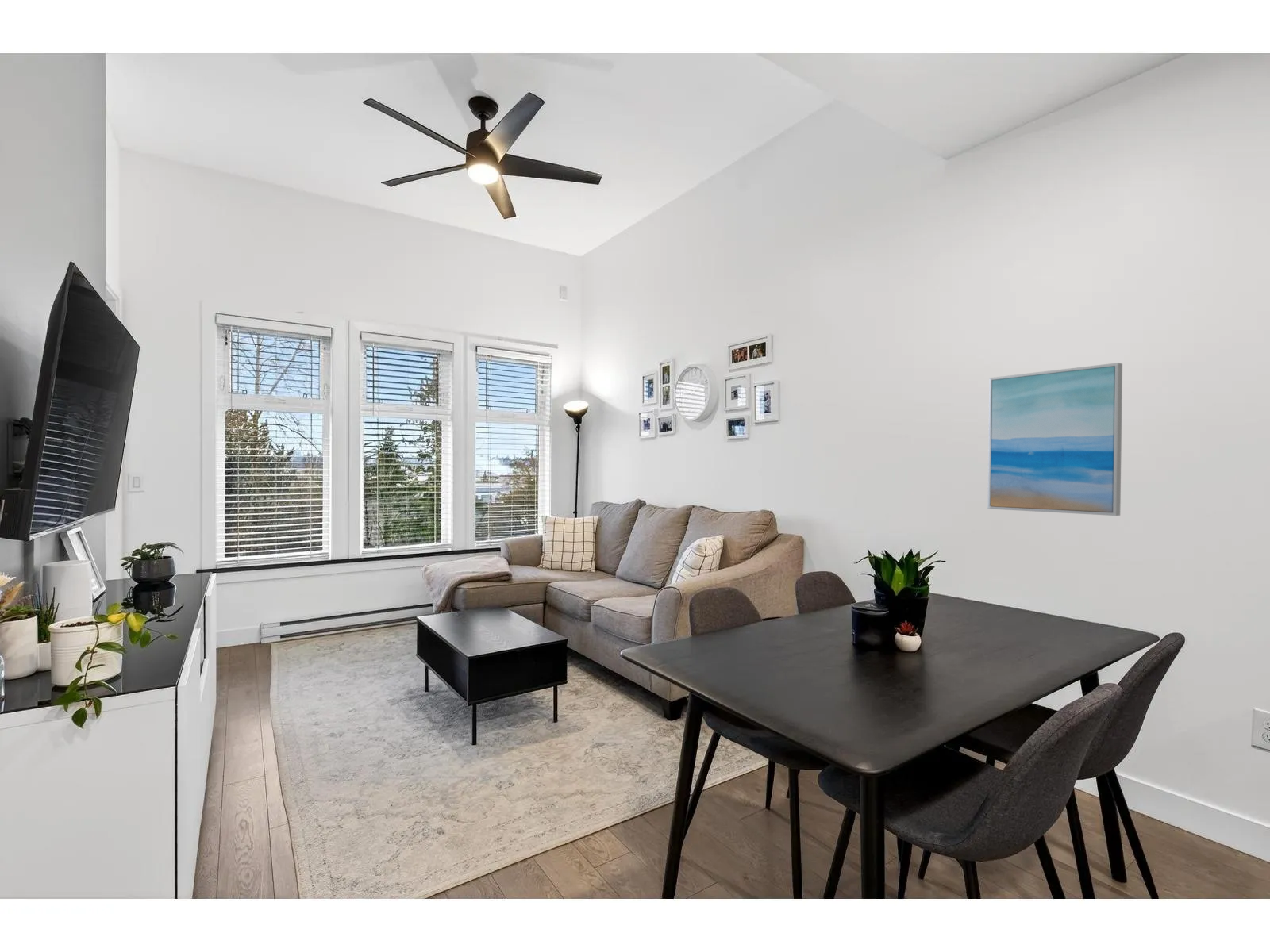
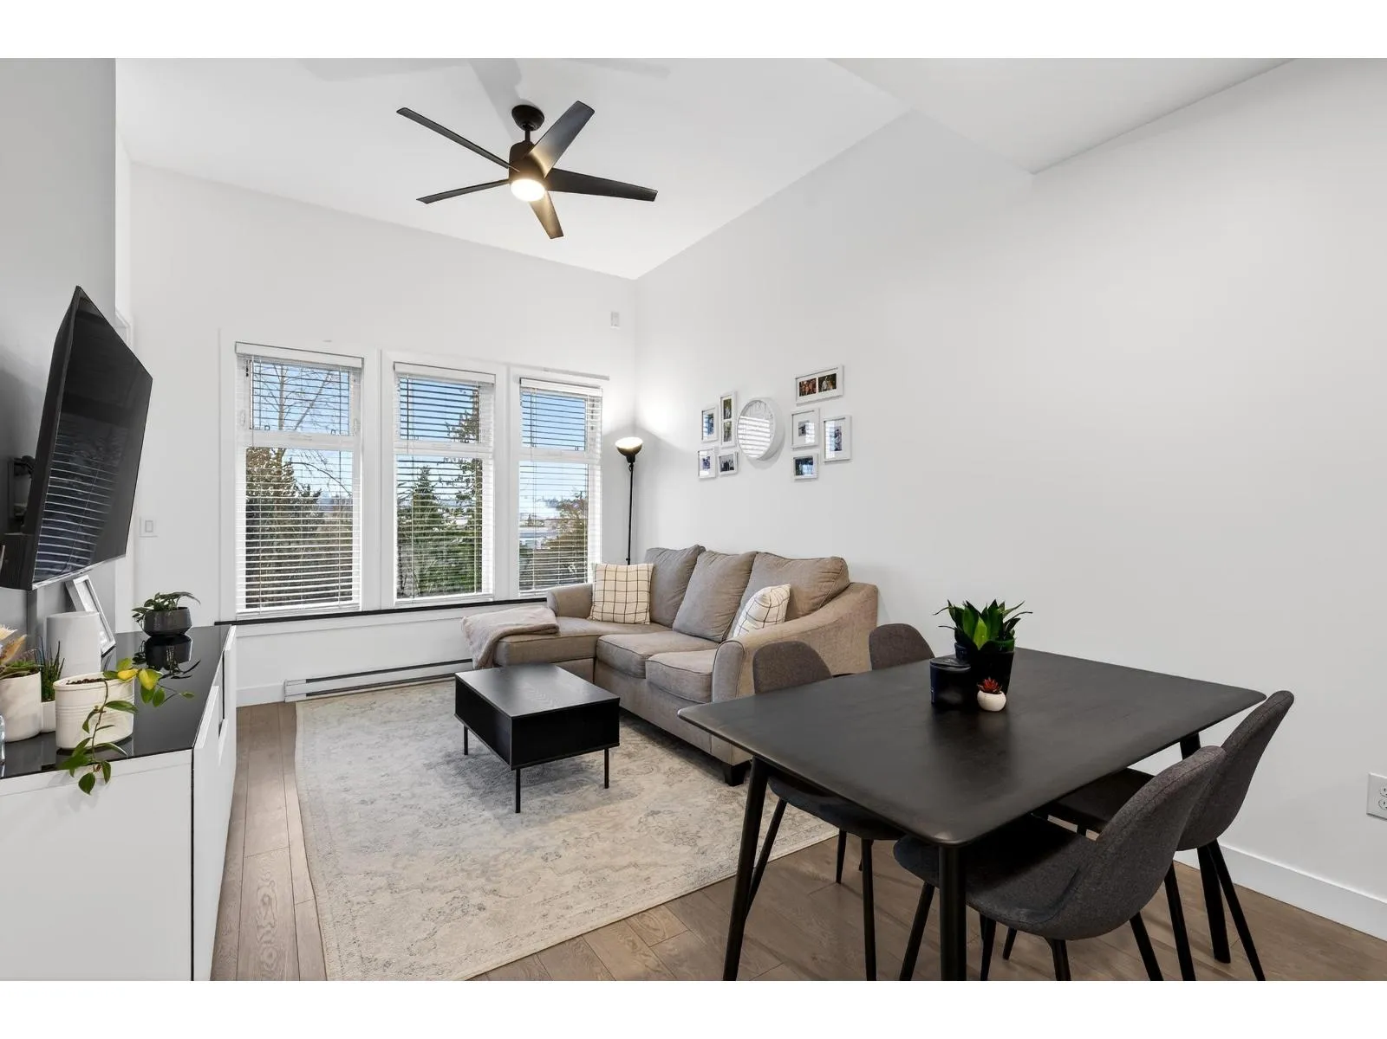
- wall art (1049, 441)
